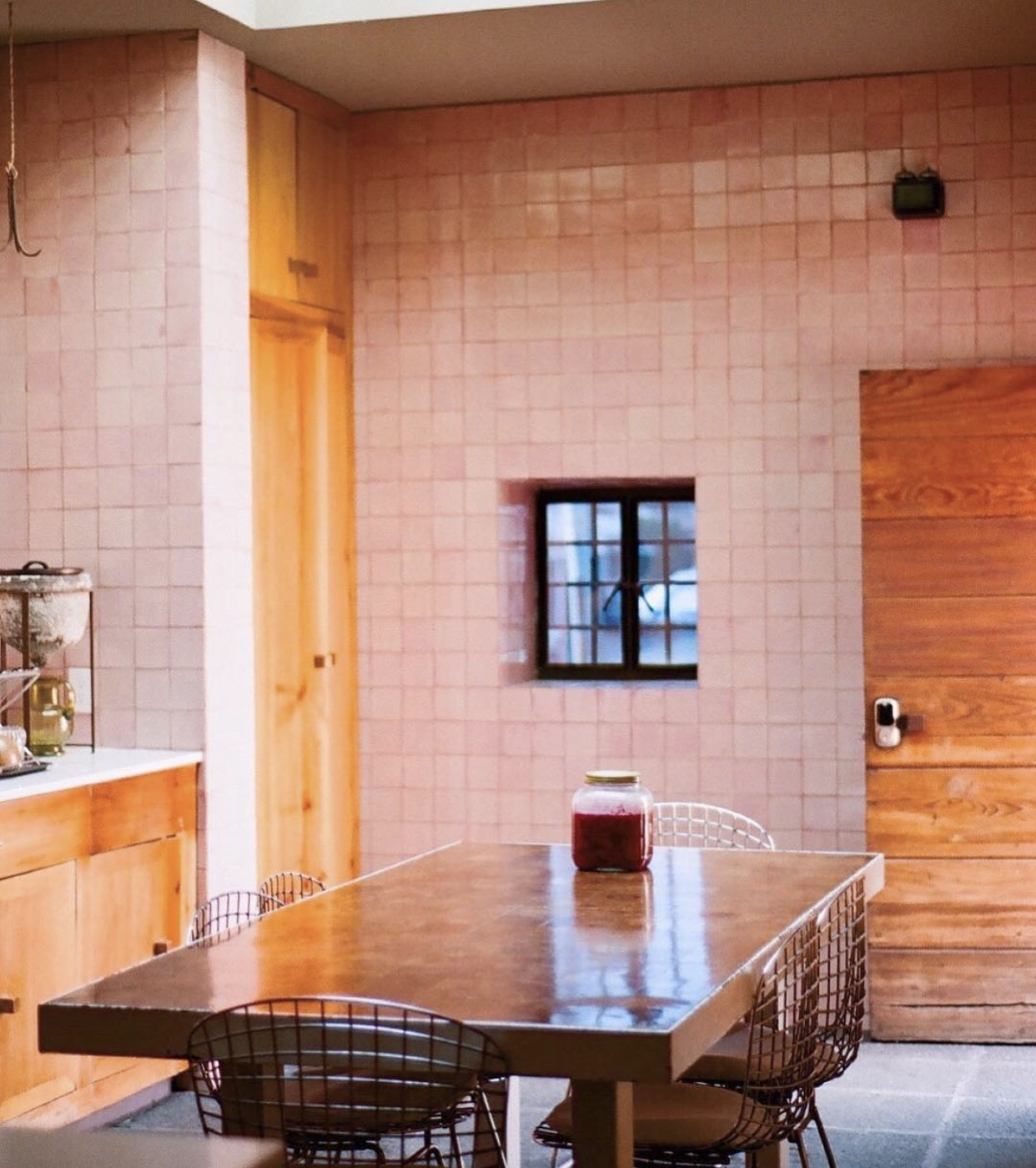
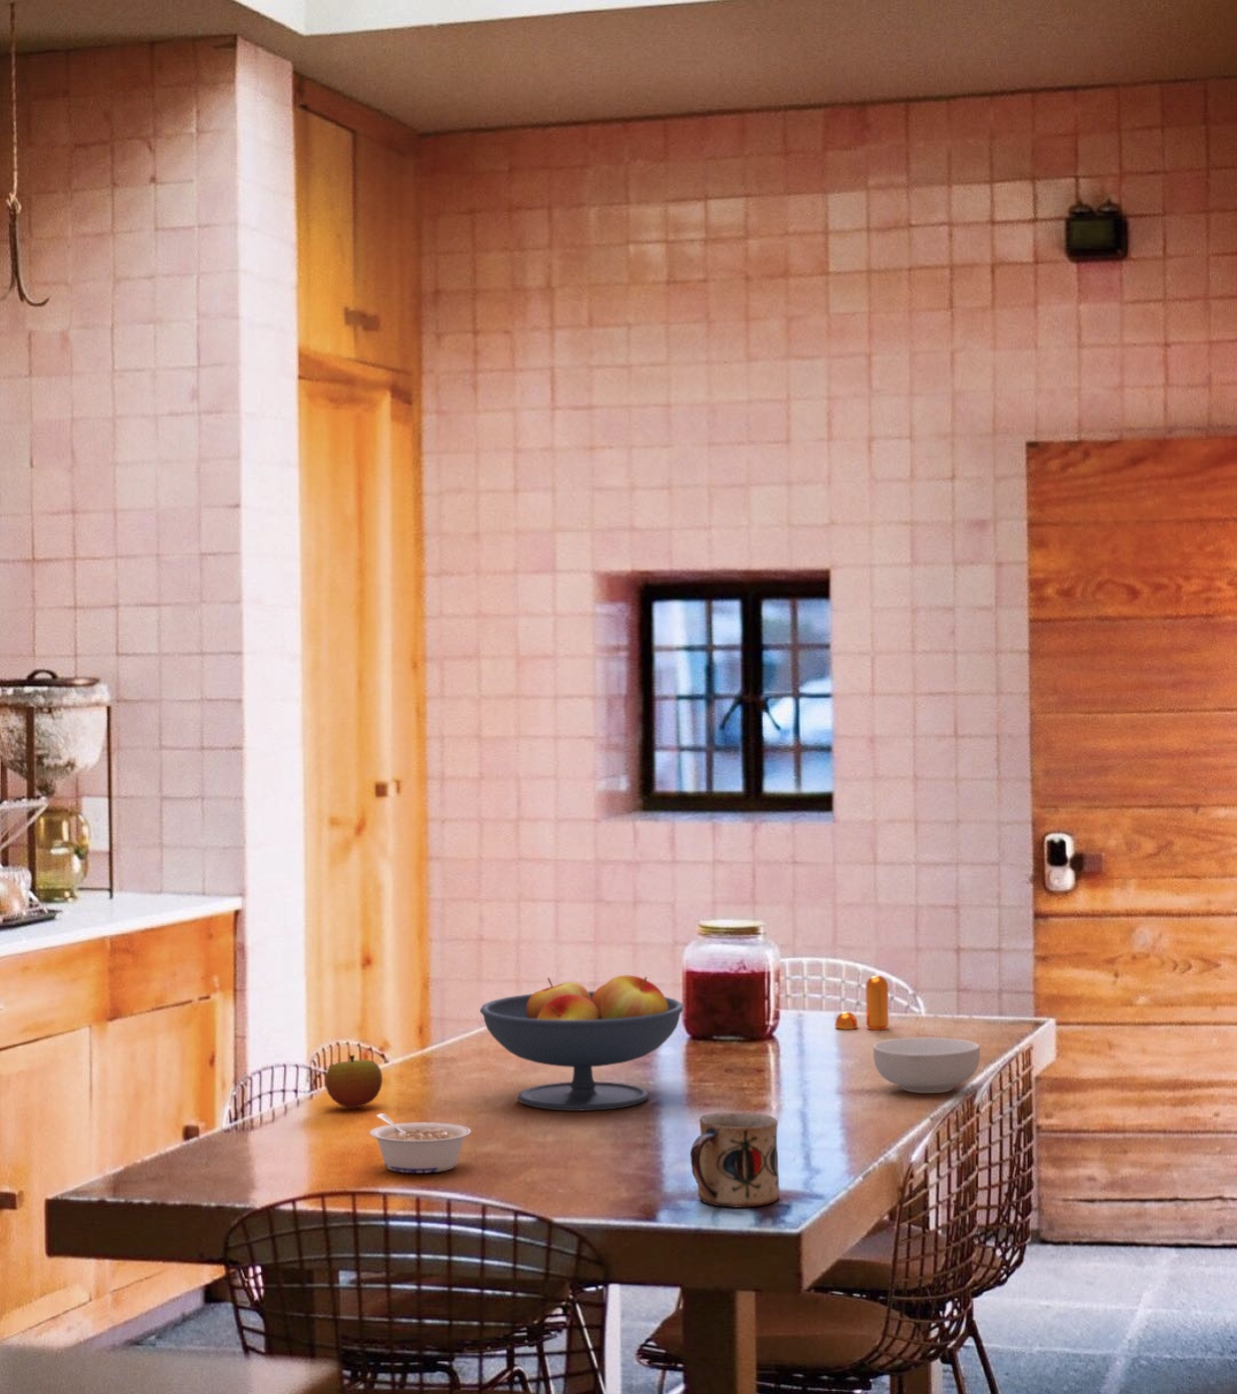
+ pepper shaker (866, 1000)
+ legume (417, 1145)
+ cereal bowl (927, 1067)
+ apple (353, 1080)
+ fruit bowl (581, 1036)
+ mug (736, 1159)
